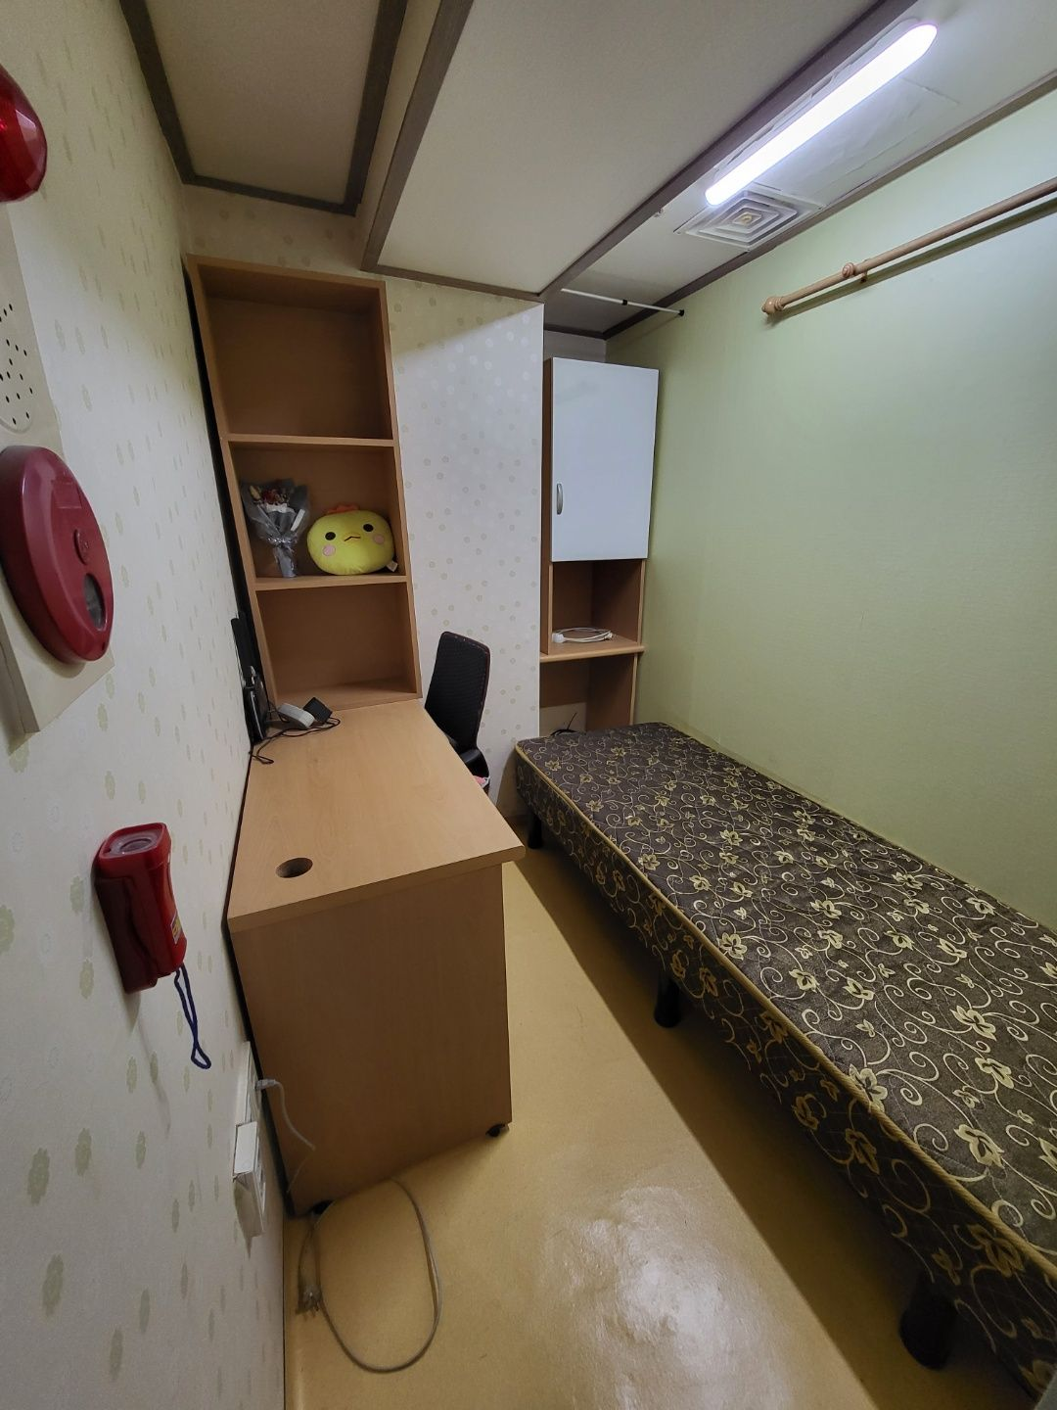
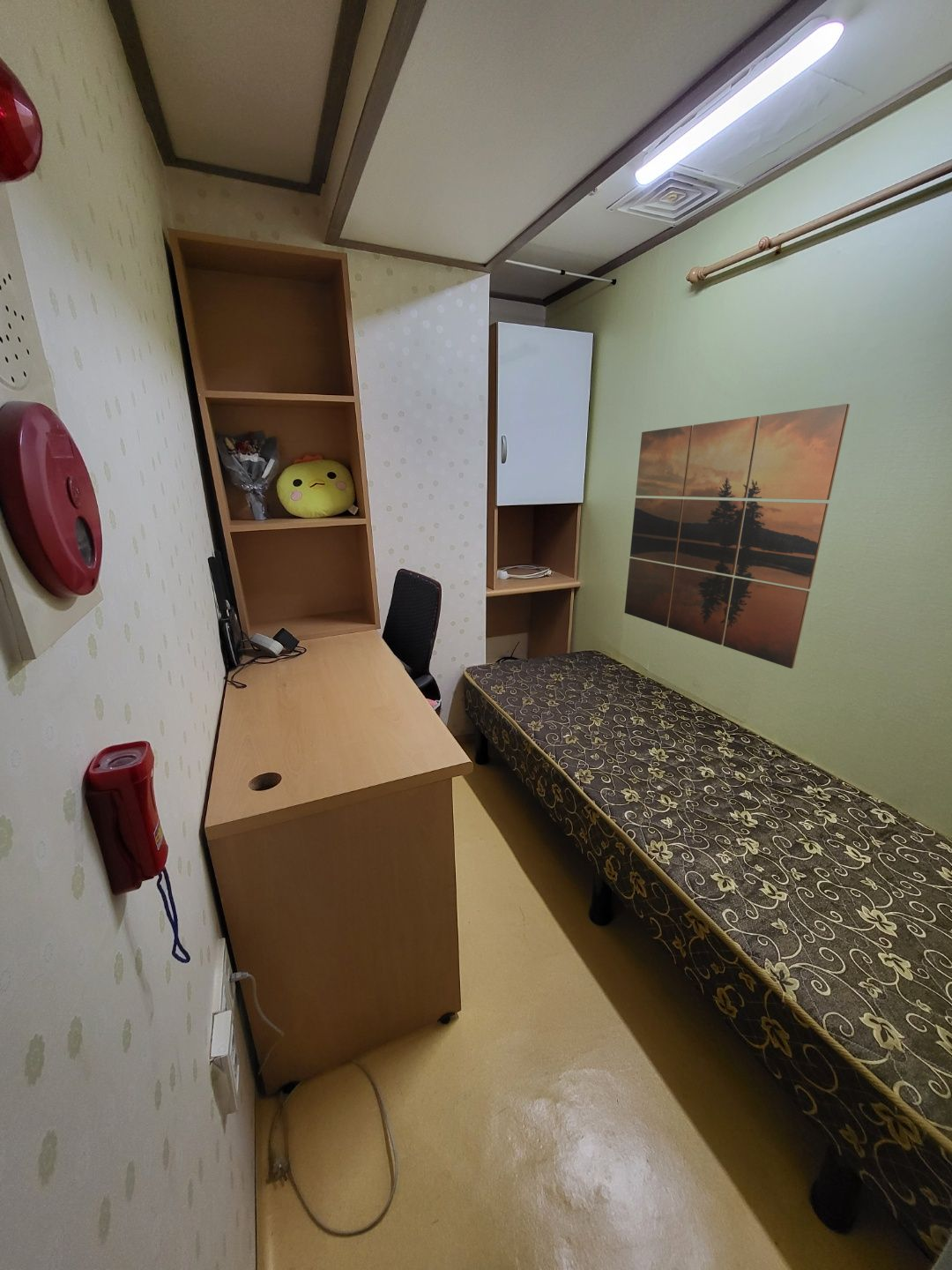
+ wall art (708, 535)
